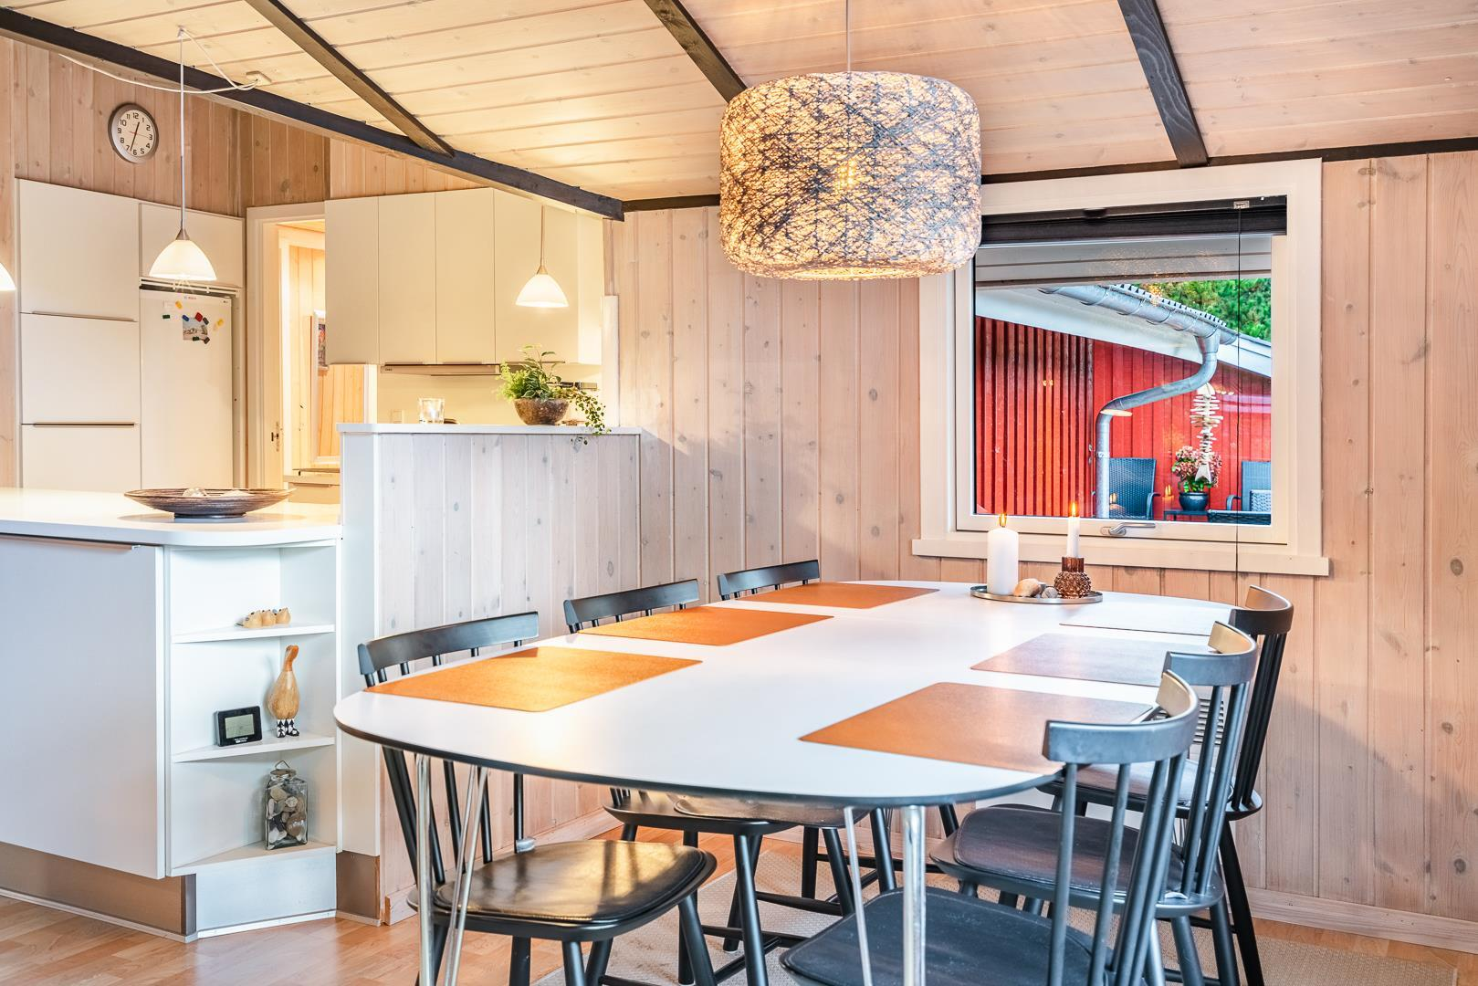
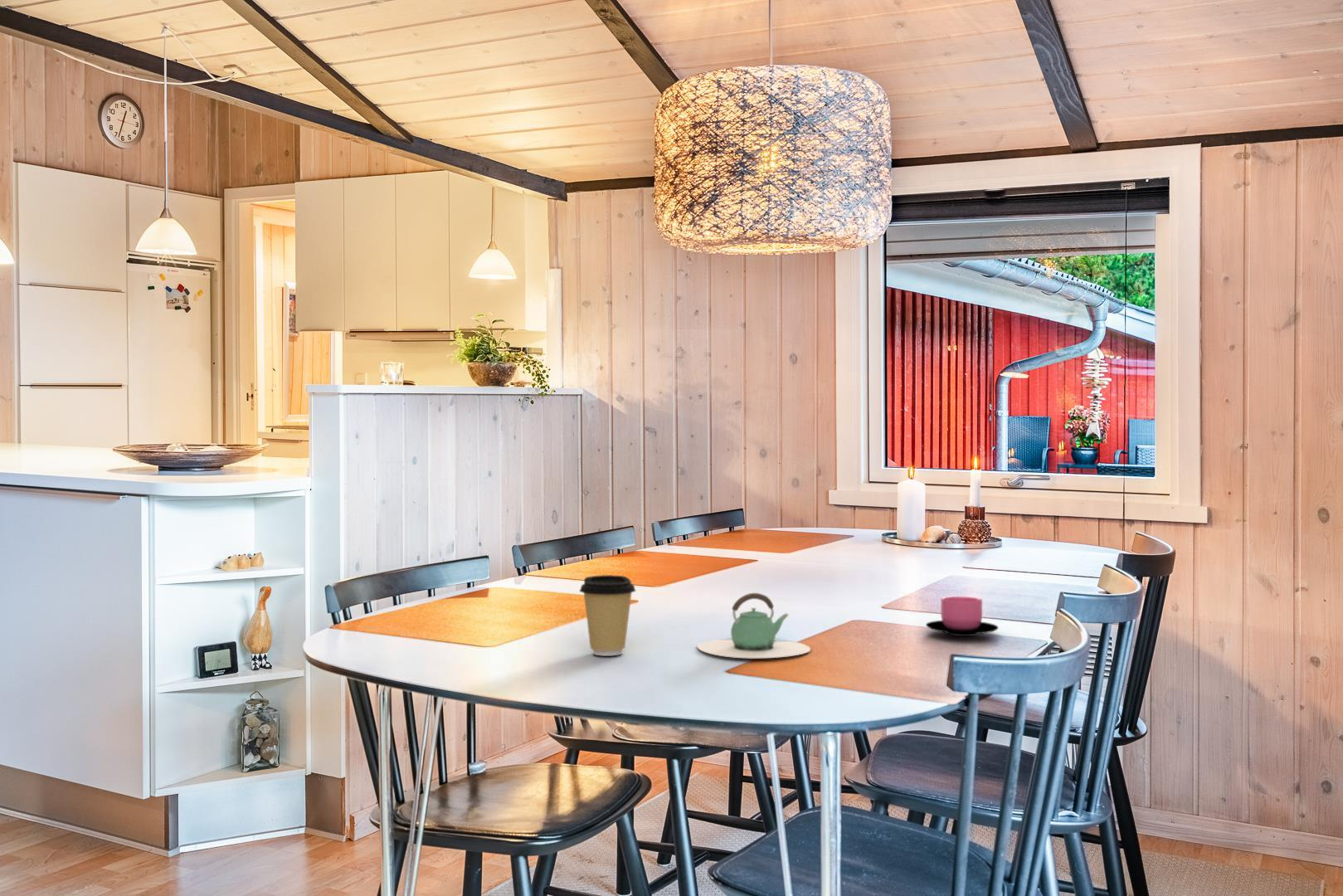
+ teapot (753, 620)
+ coffee cup (607, 615)
+ cup (961, 616)
